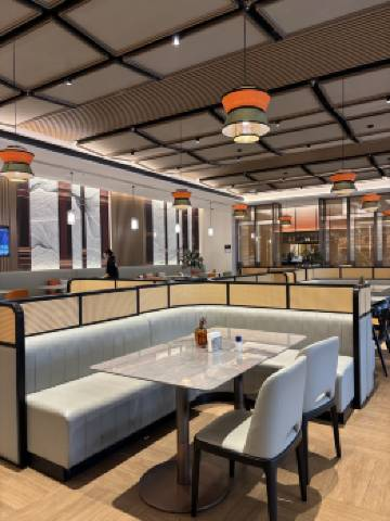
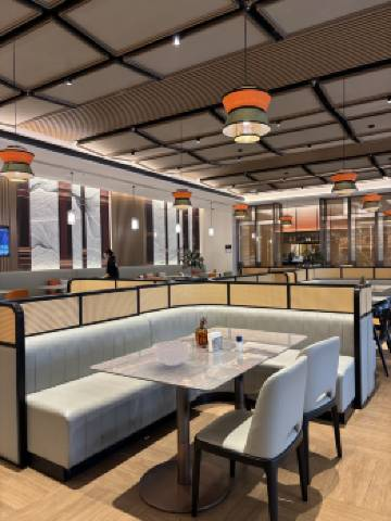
+ bowl (172, 354)
